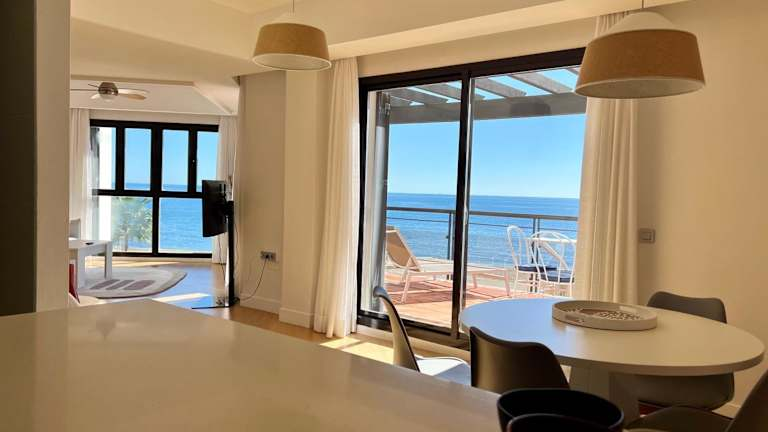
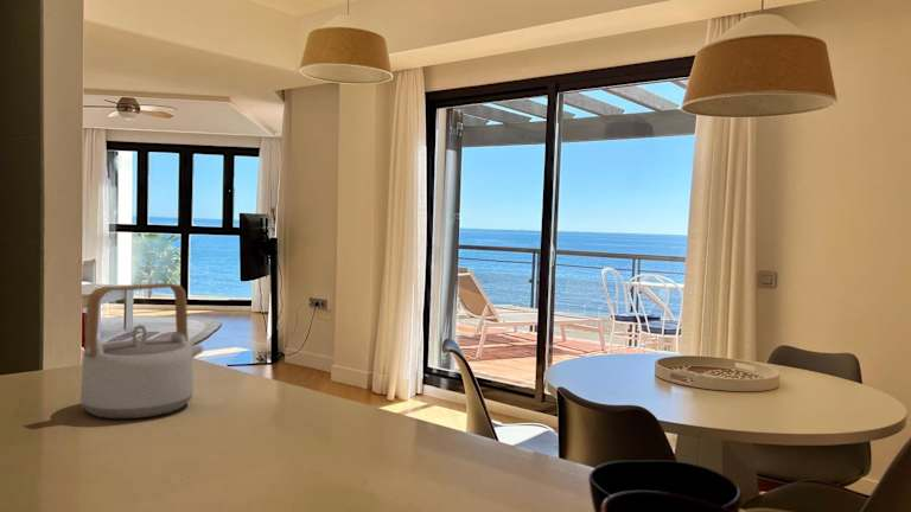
+ teapot (148, 344)
